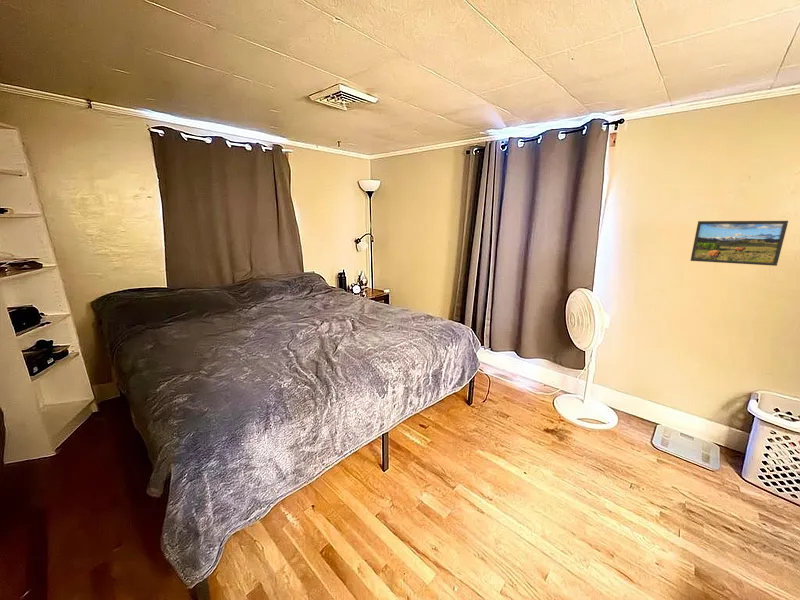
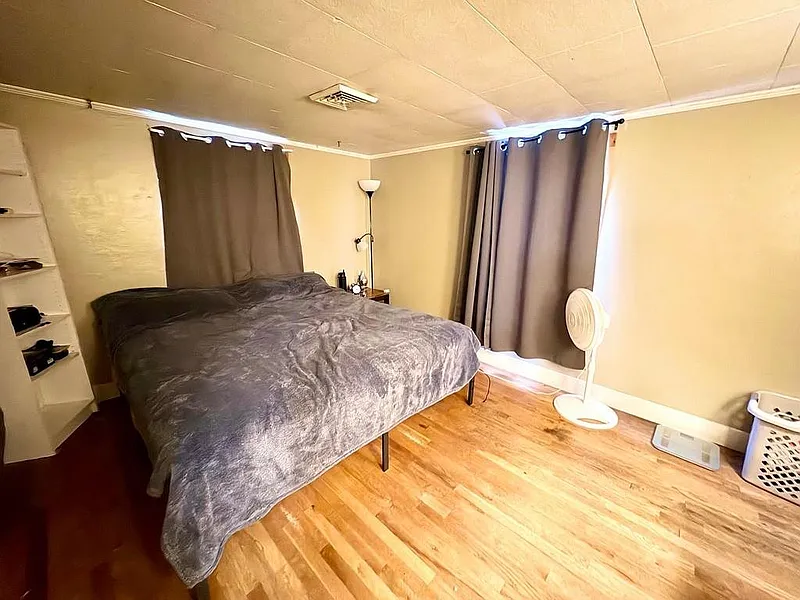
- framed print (735, 242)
